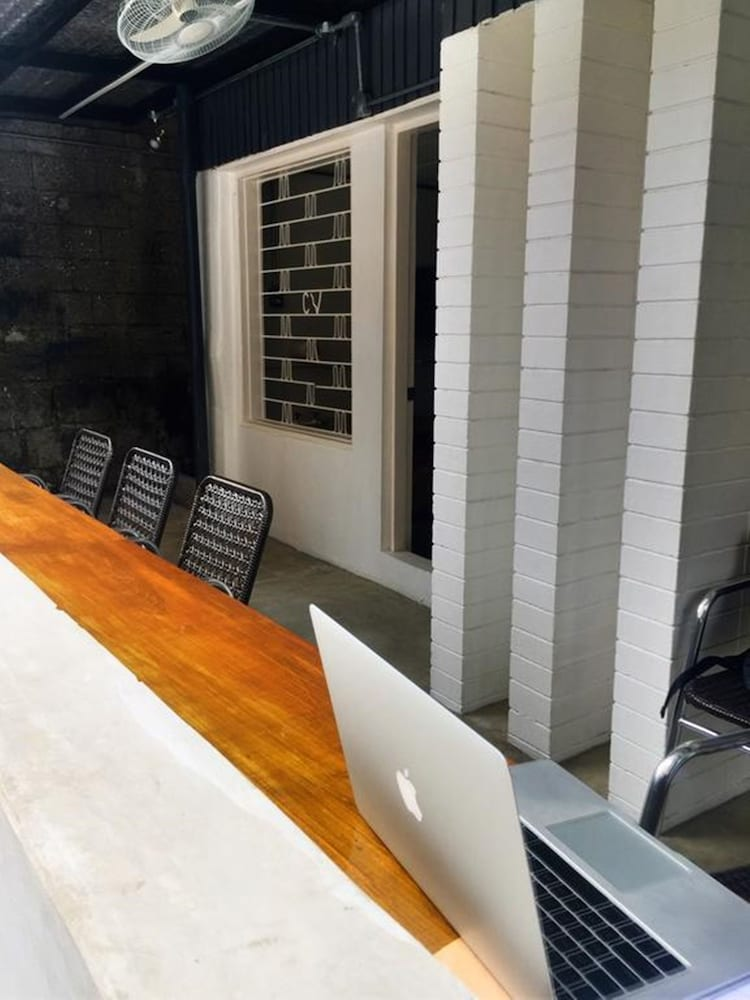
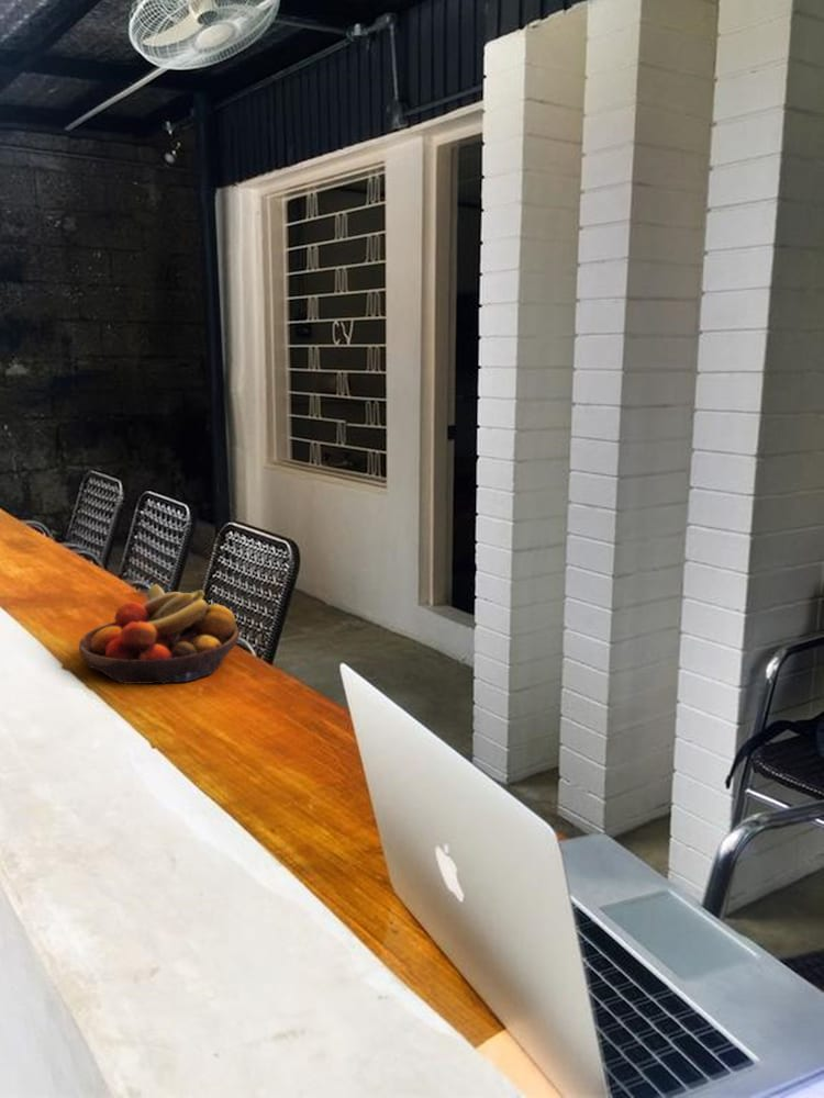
+ fruit bowl (158, 628)
